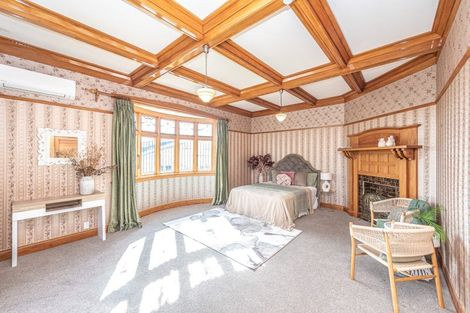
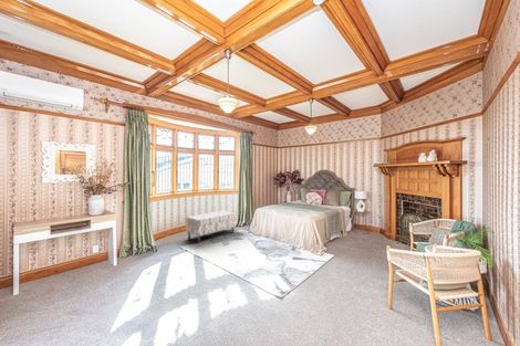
+ bench (211, 224)
